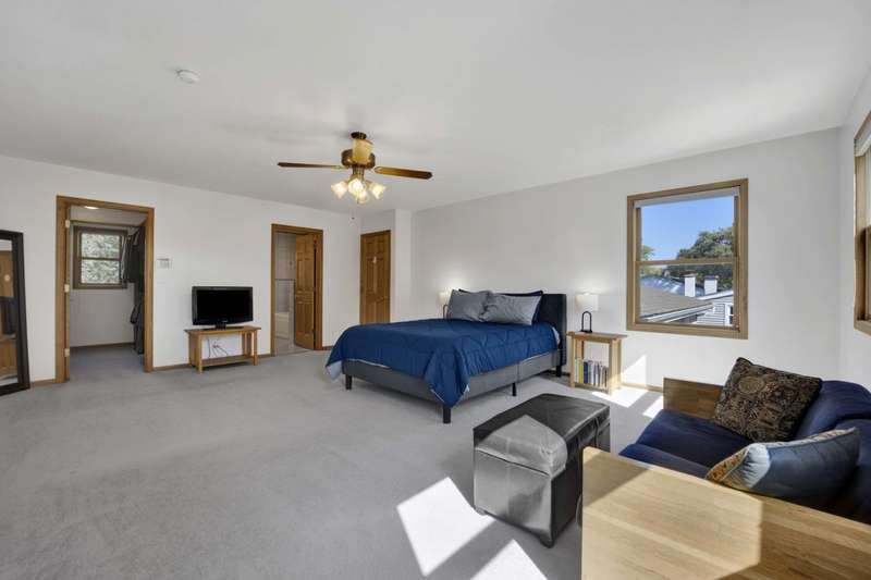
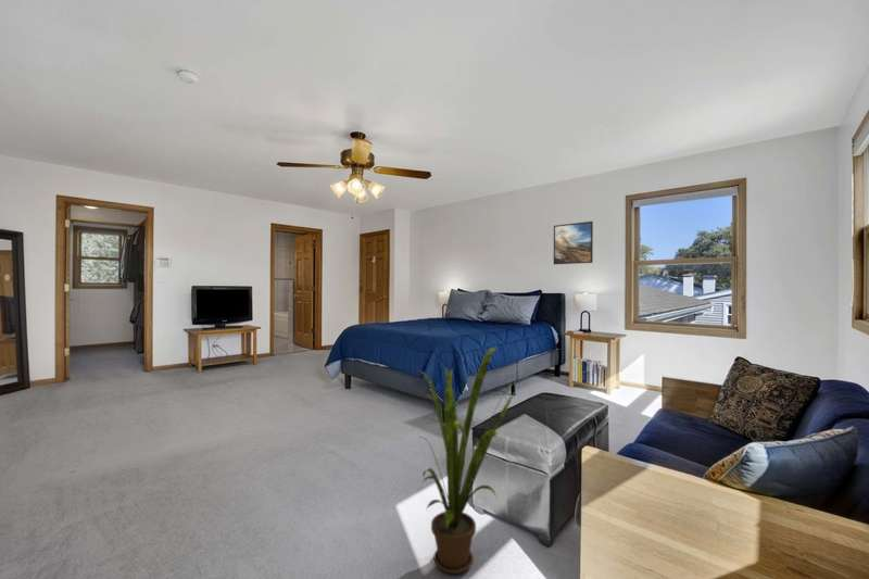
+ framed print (572, 243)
+ house plant (457, 452)
